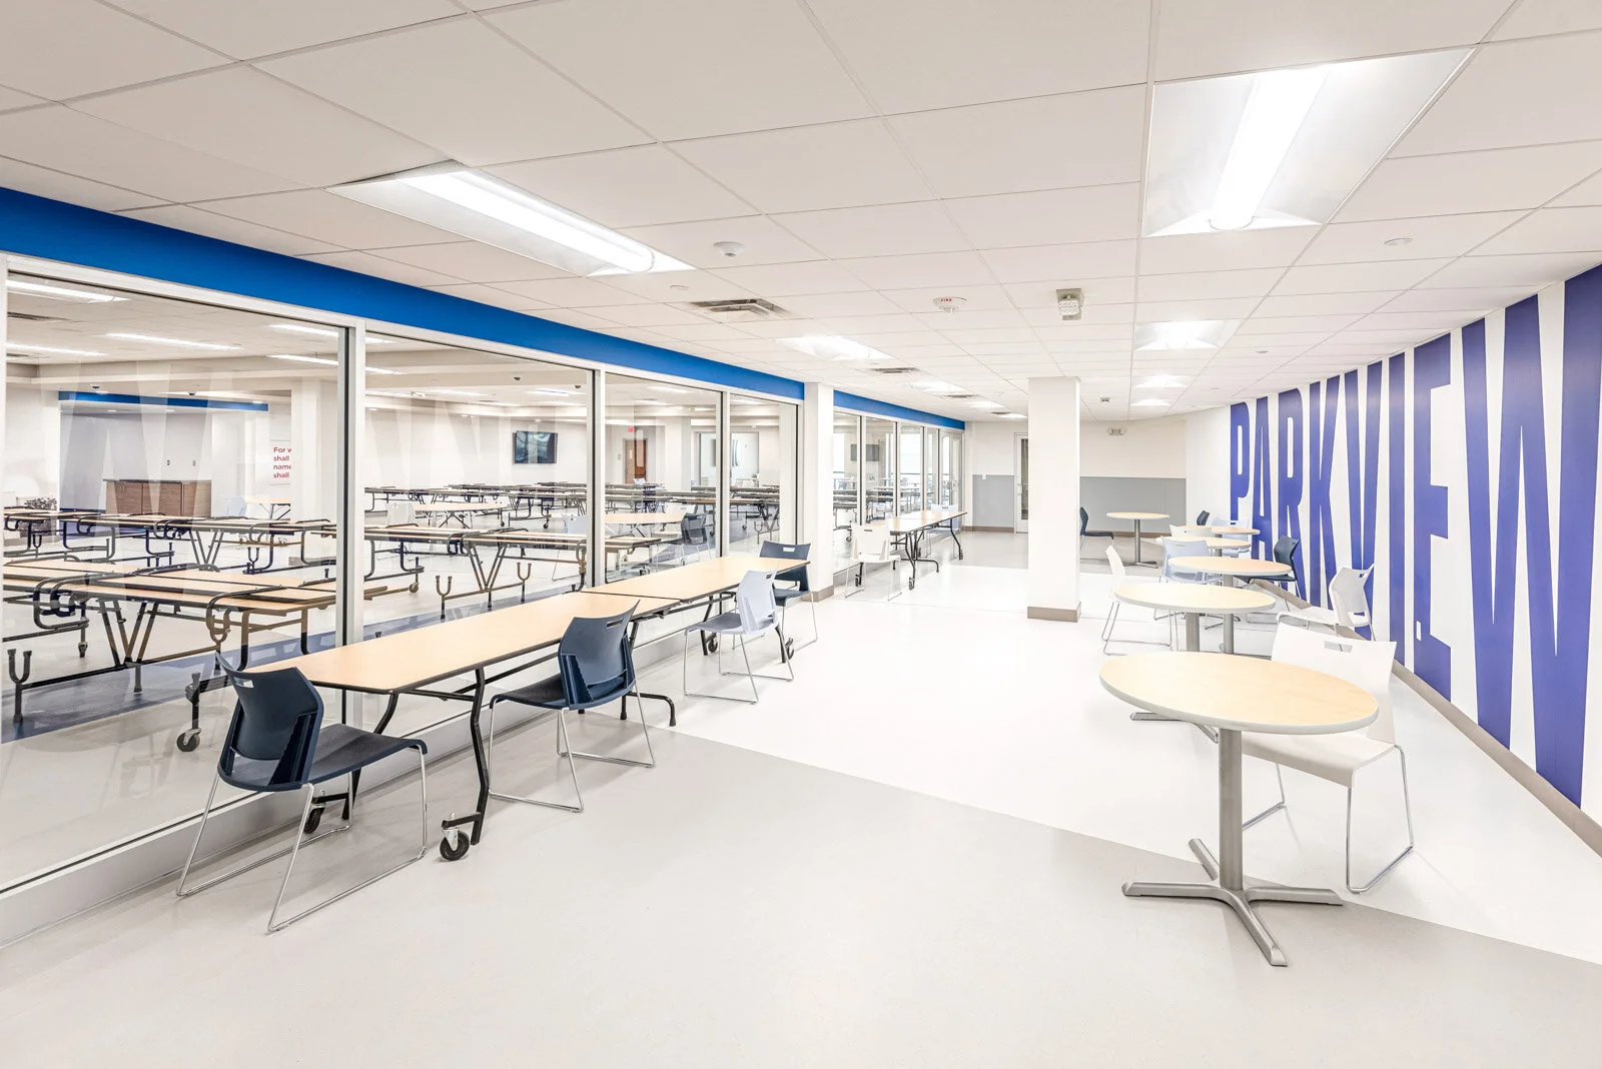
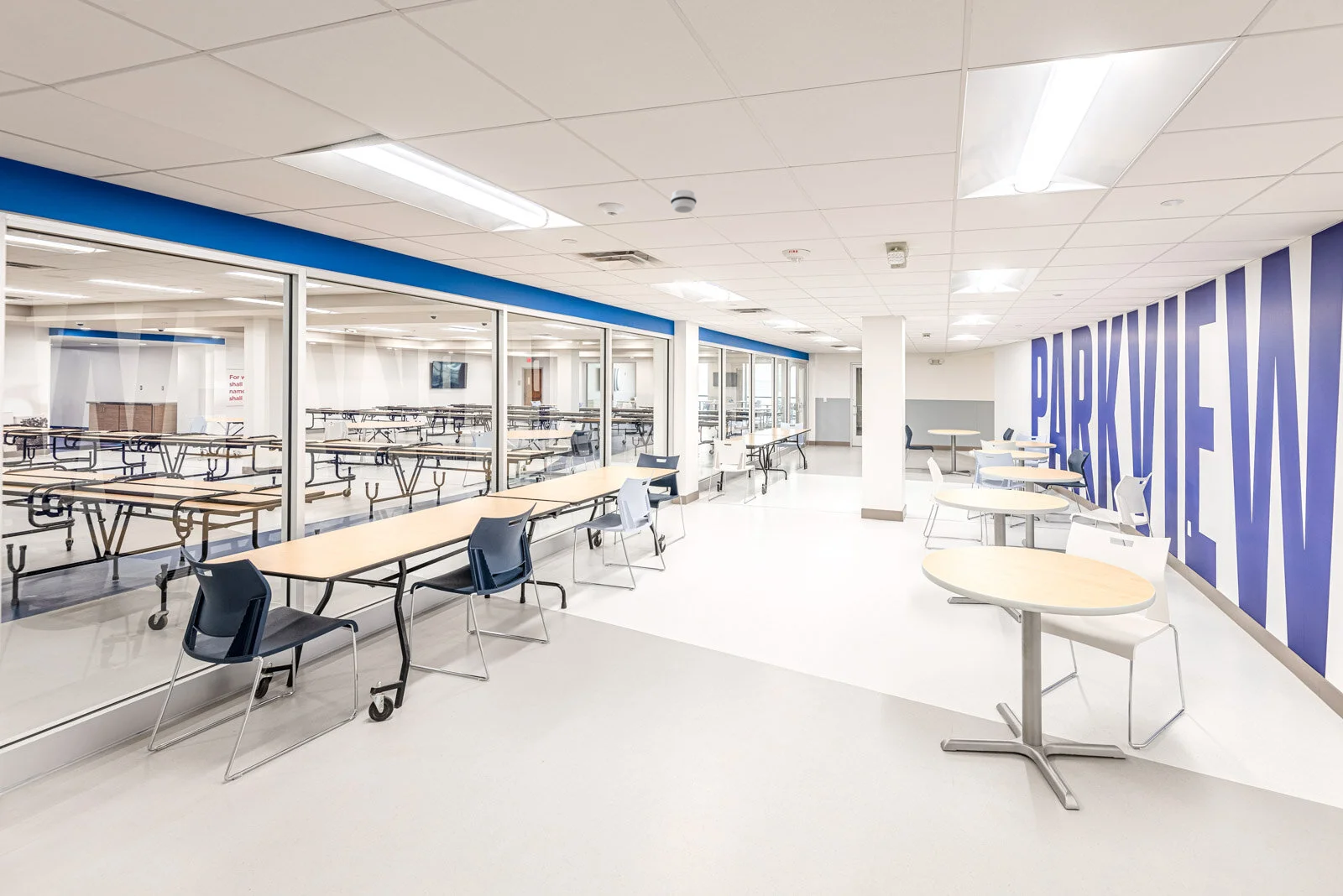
+ smoke detector (683, 201)
